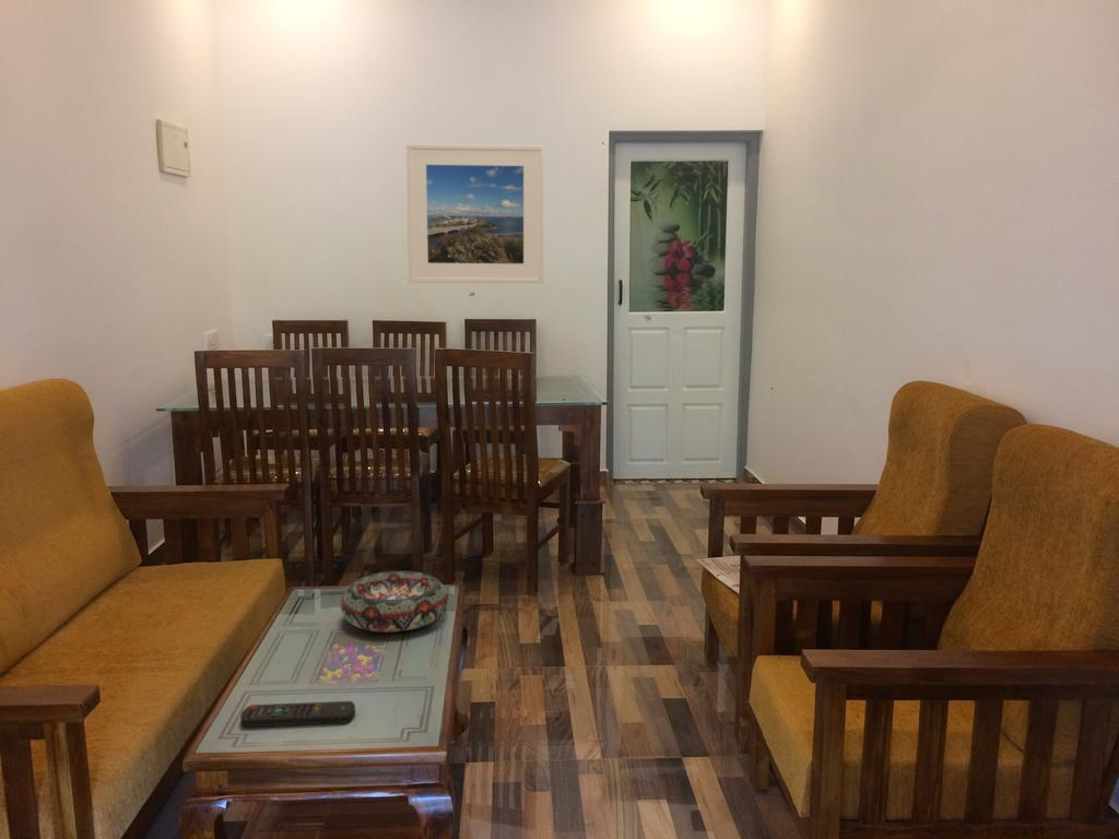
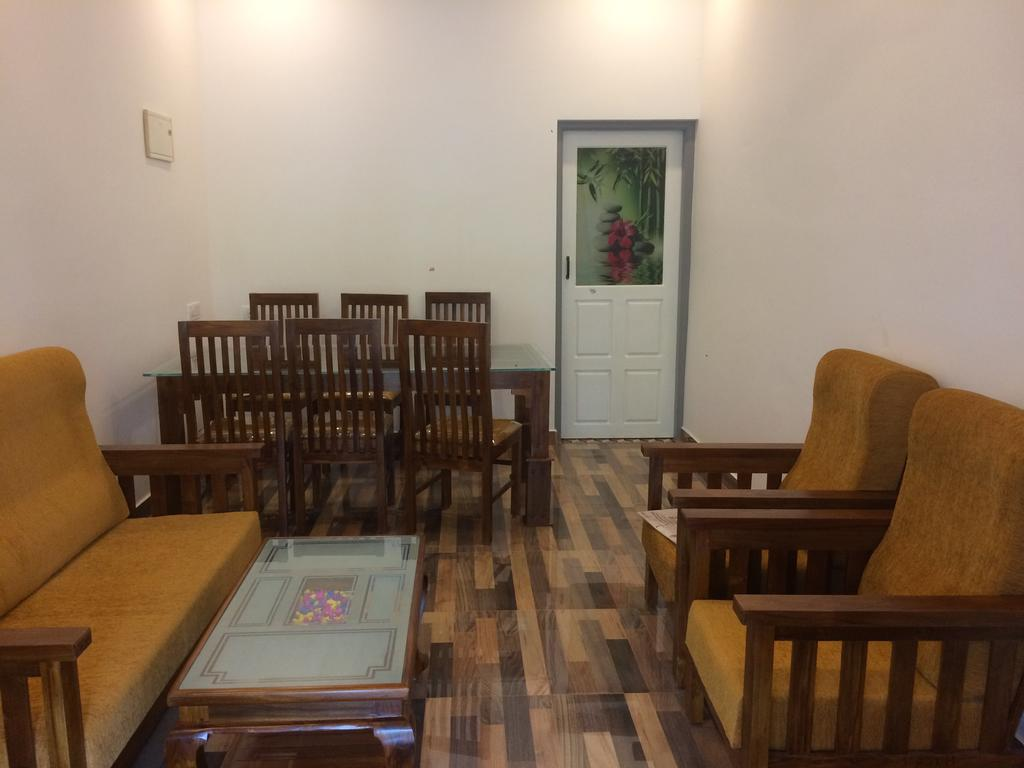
- decorative bowl (394, 601)
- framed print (475, 214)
- remote control (298, 712)
